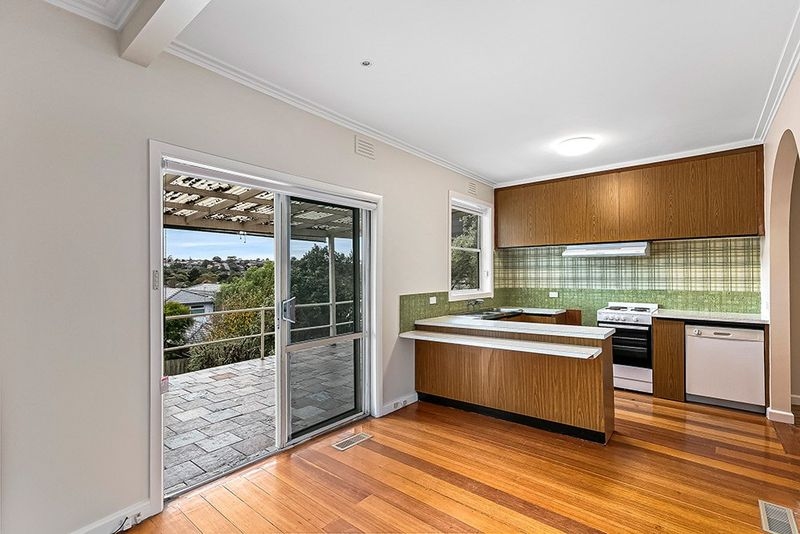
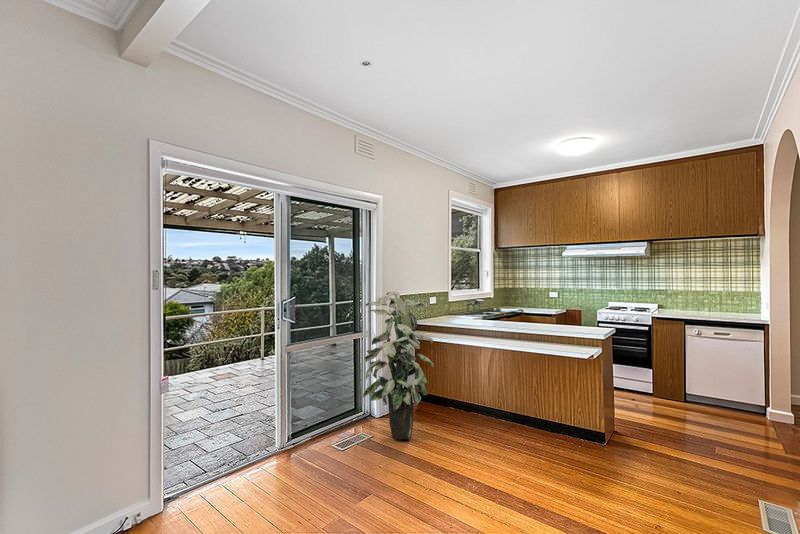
+ indoor plant (396, 363)
